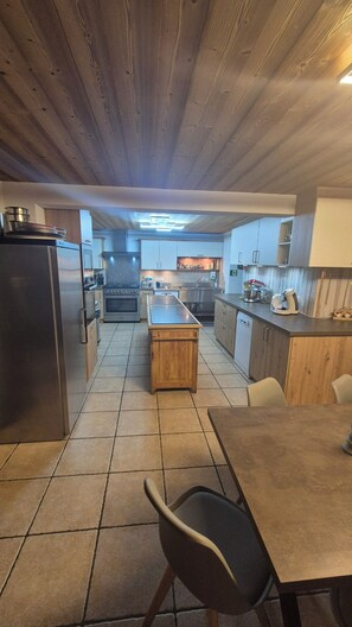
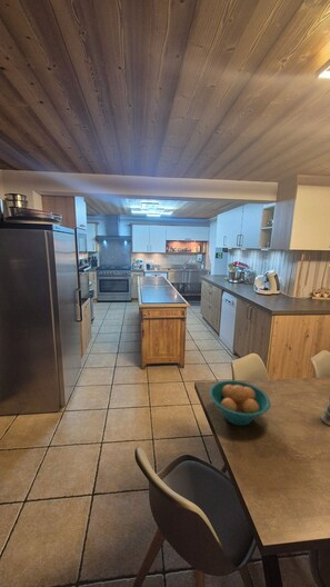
+ fruit bowl (238, 401)
